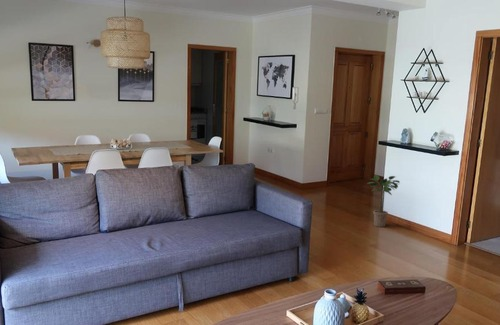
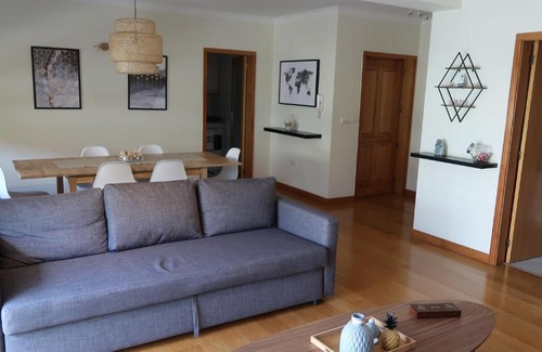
- potted plant (383, 199)
